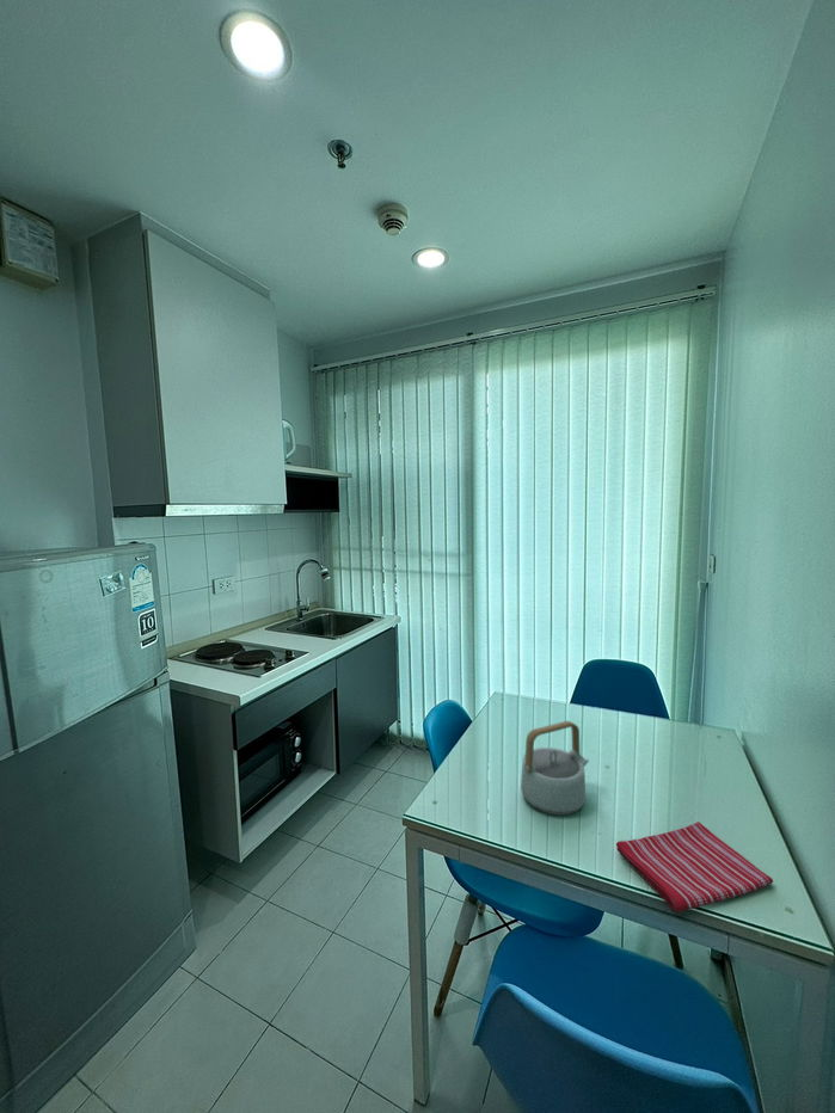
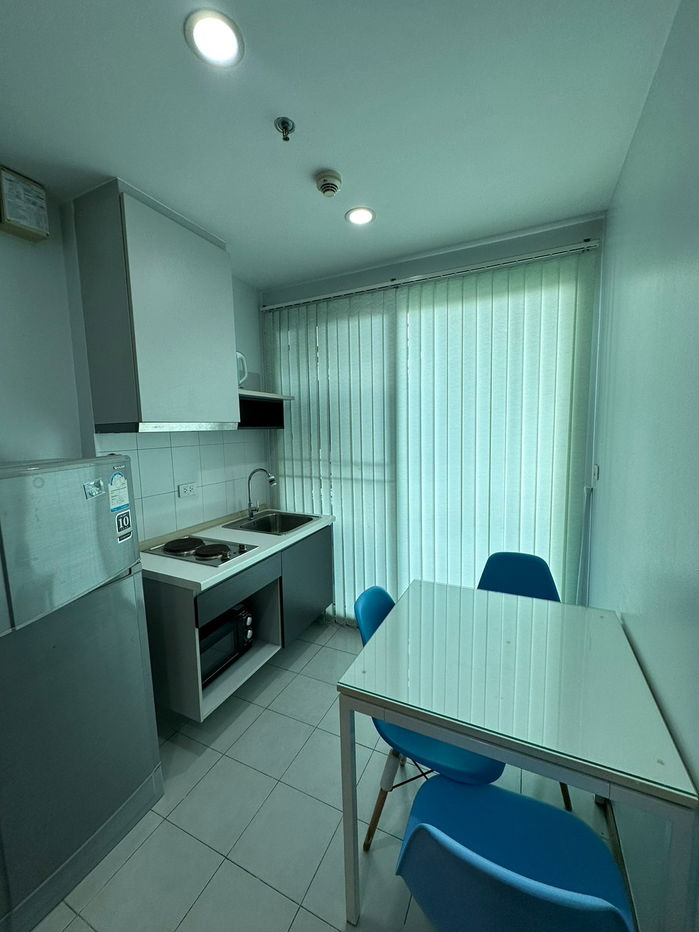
- dish towel (688, 861)
- teapot (557, 761)
